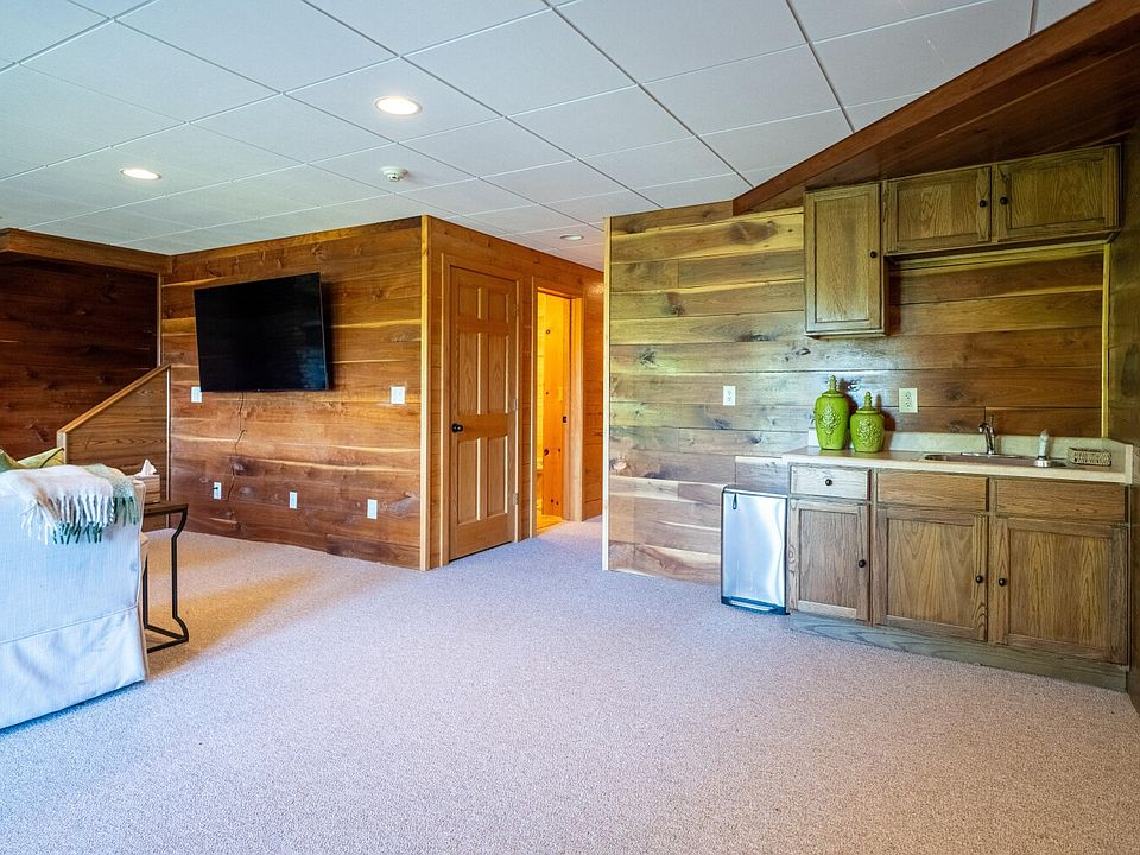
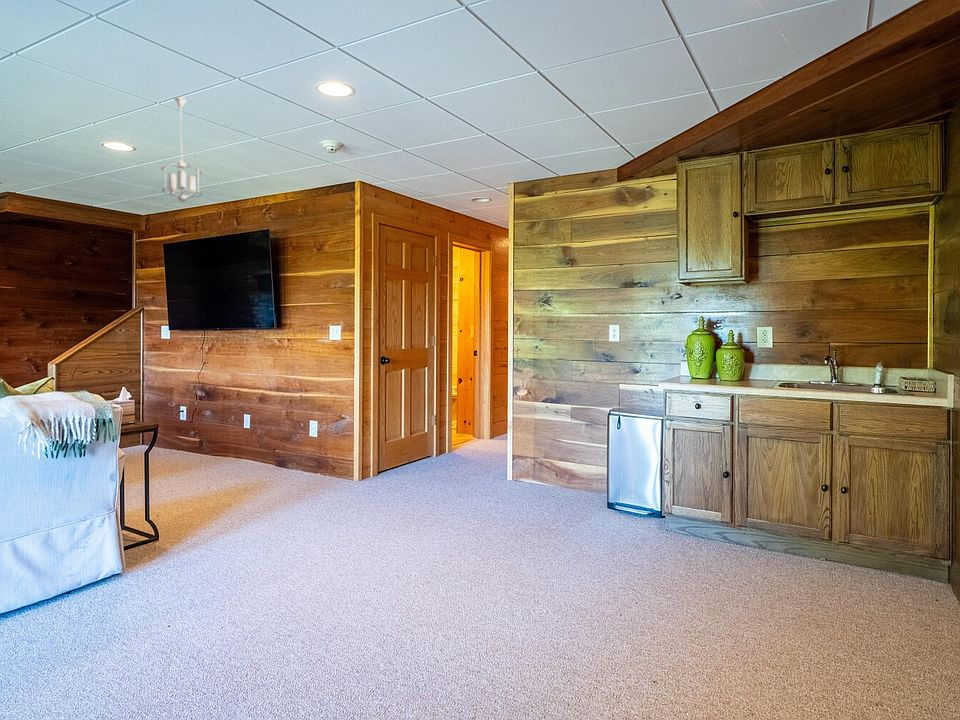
+ pendant light (181, 150)
